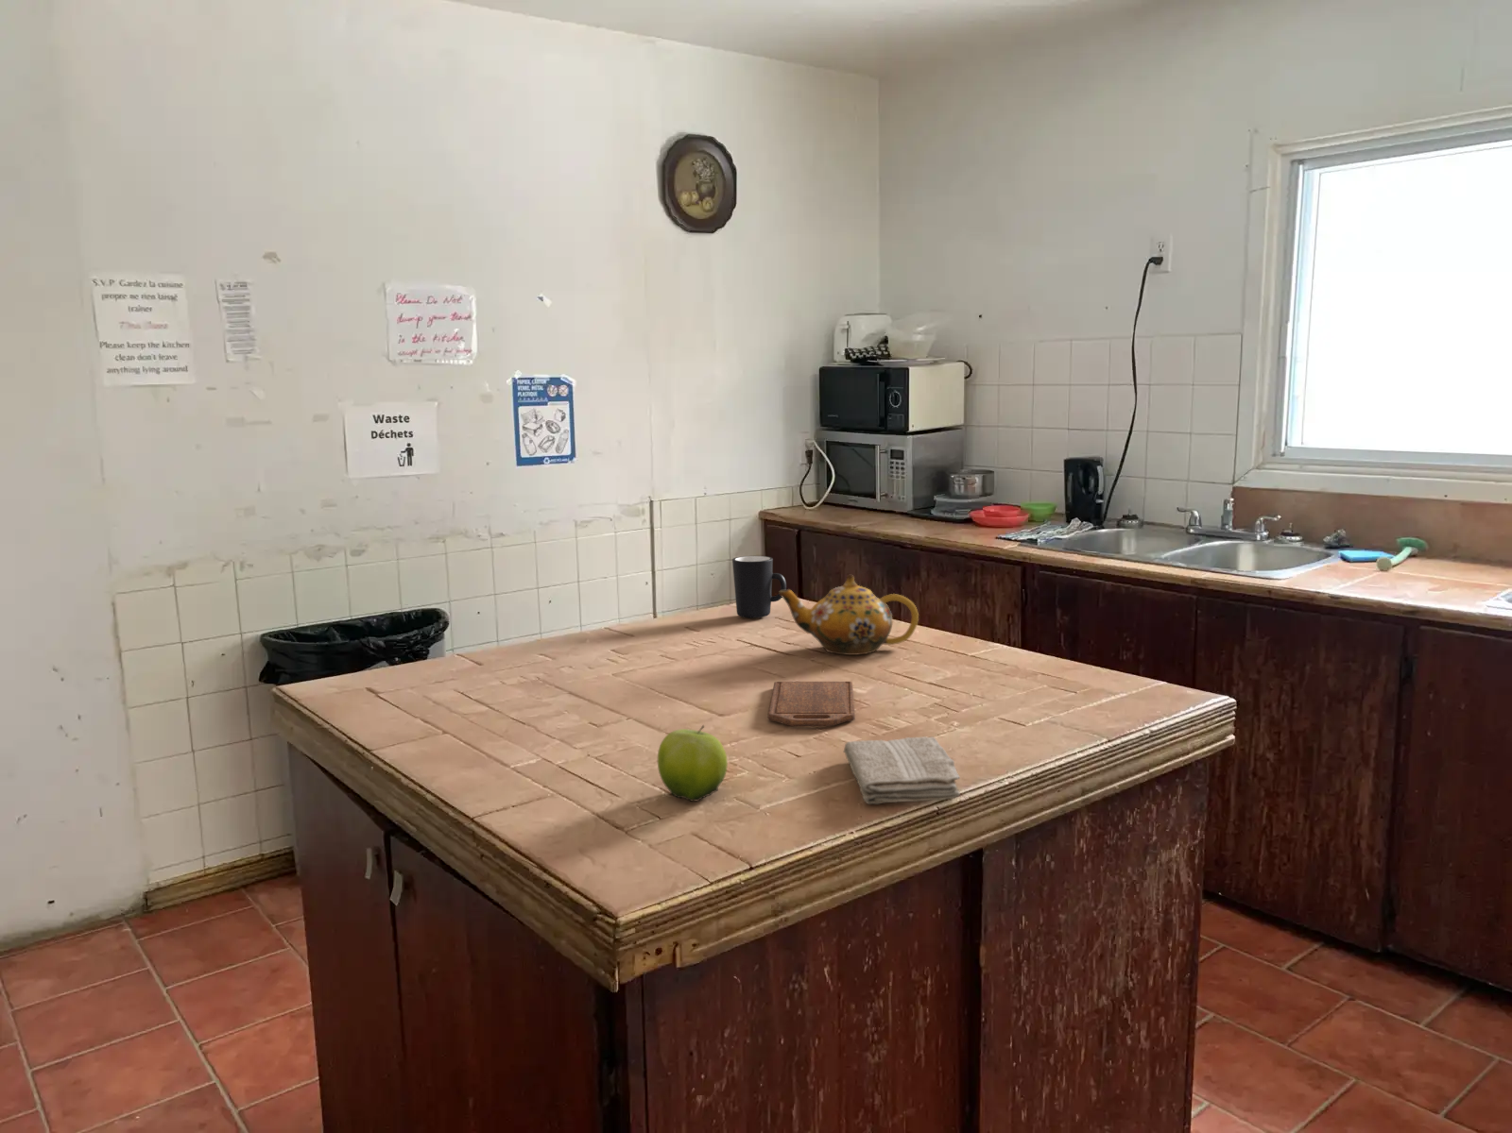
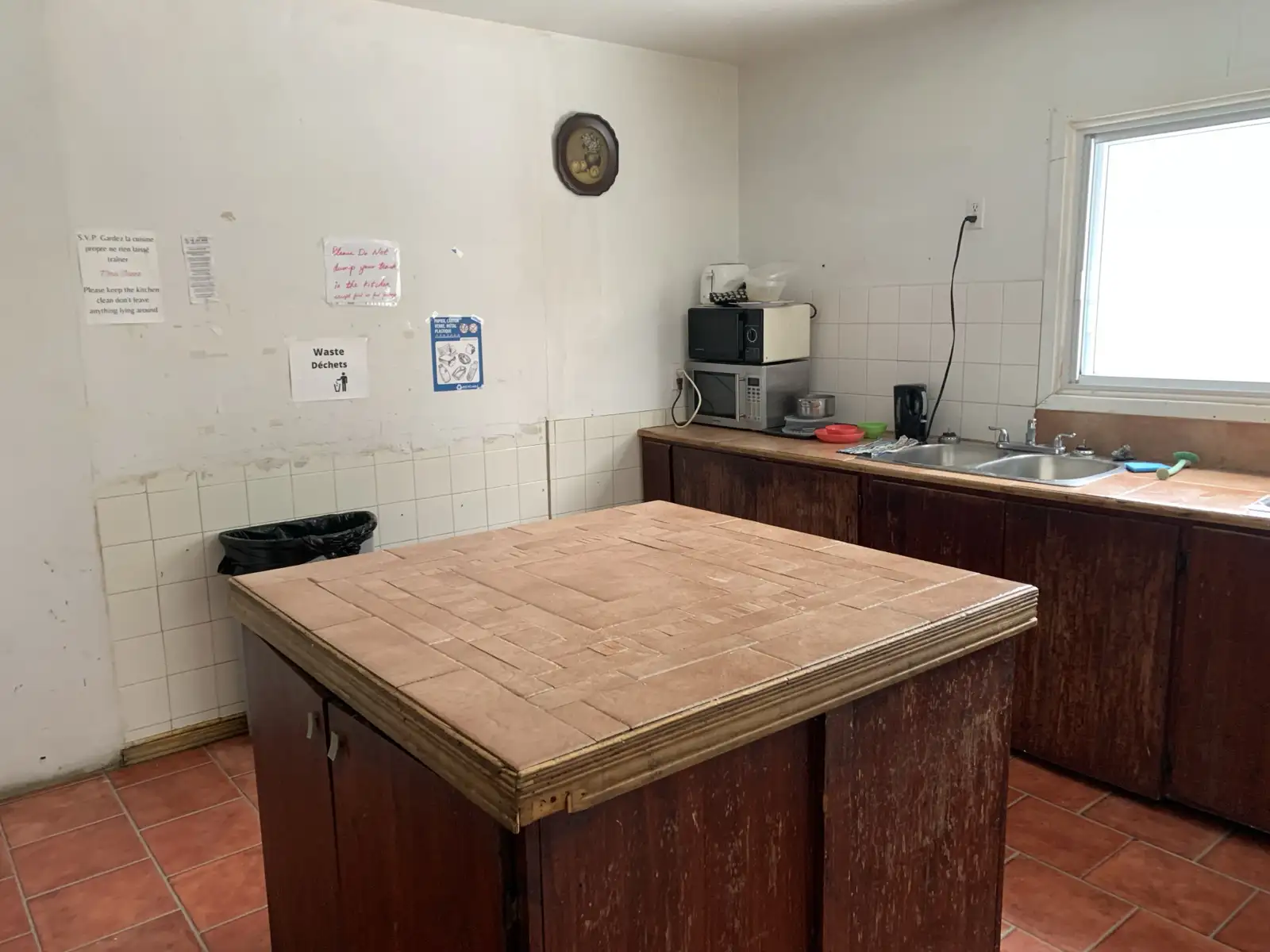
- washcloth (900, 765)
- cutting board (812, 702)
- fruit (692, 760)
- mug (758, 587)
- teapot (849, 612)
